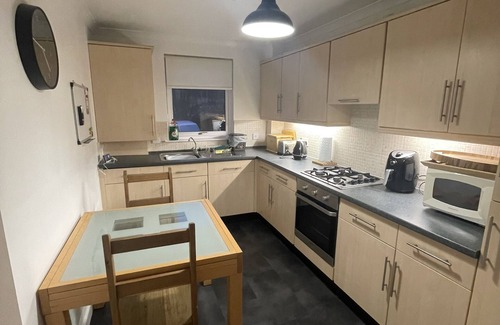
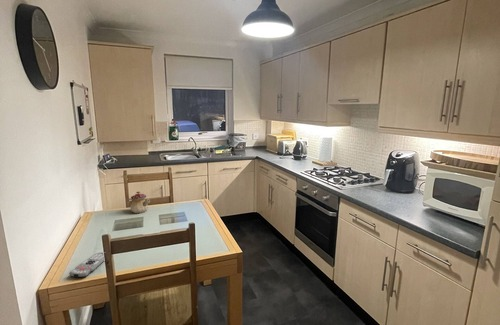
+ teapot (137, 201)
+ remote control (91, 264)
